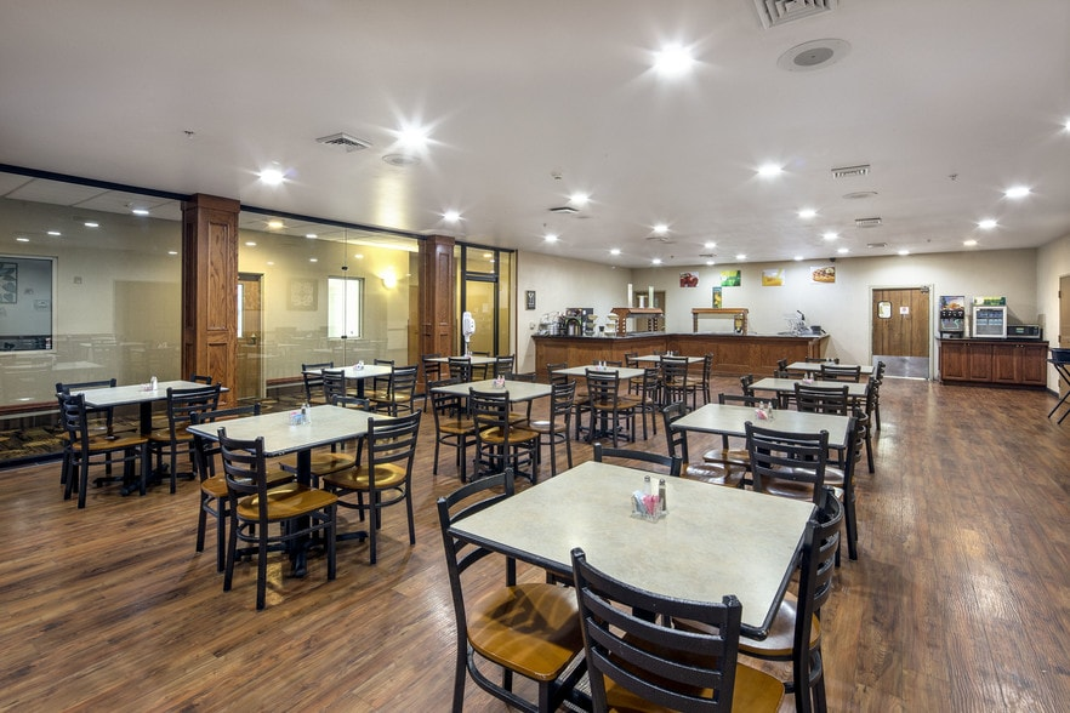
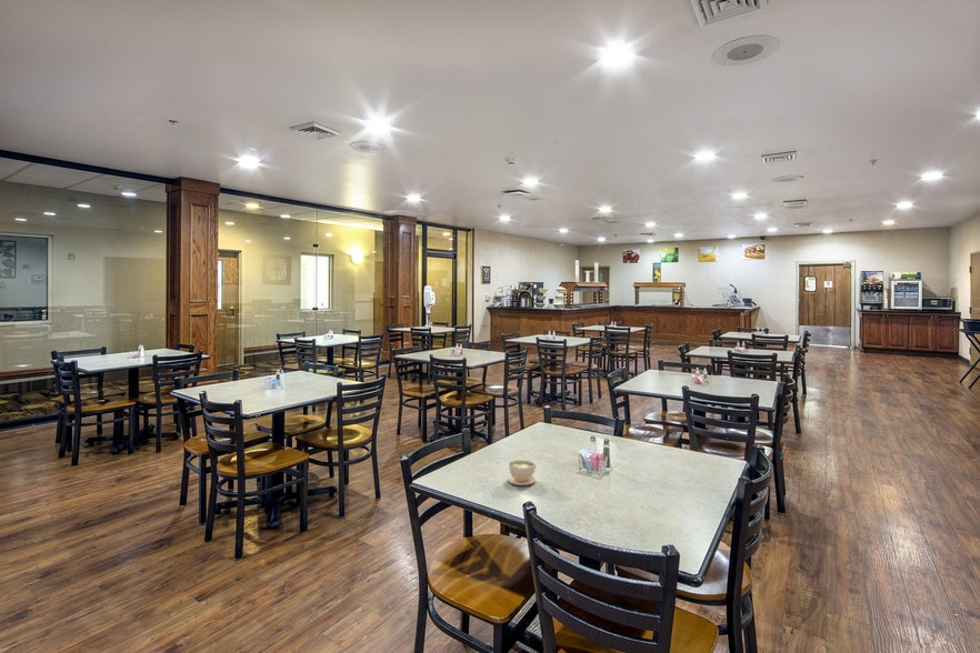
+ coffee cup (522, 472)
